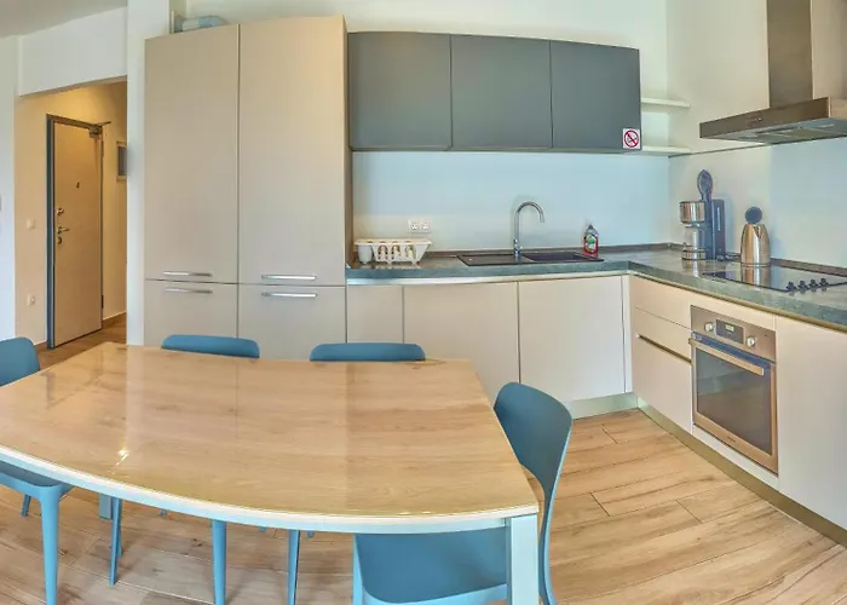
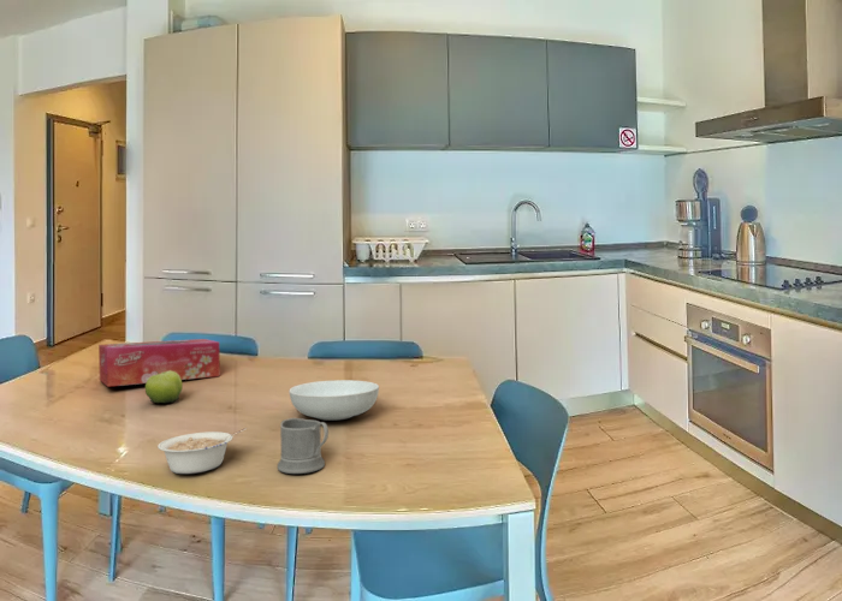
+ fruit (164, 386)
+ legume (198, 450)
+ serving bowl (334, 401)
+ tissue box (160, 361)
+ mug (307, 442)
